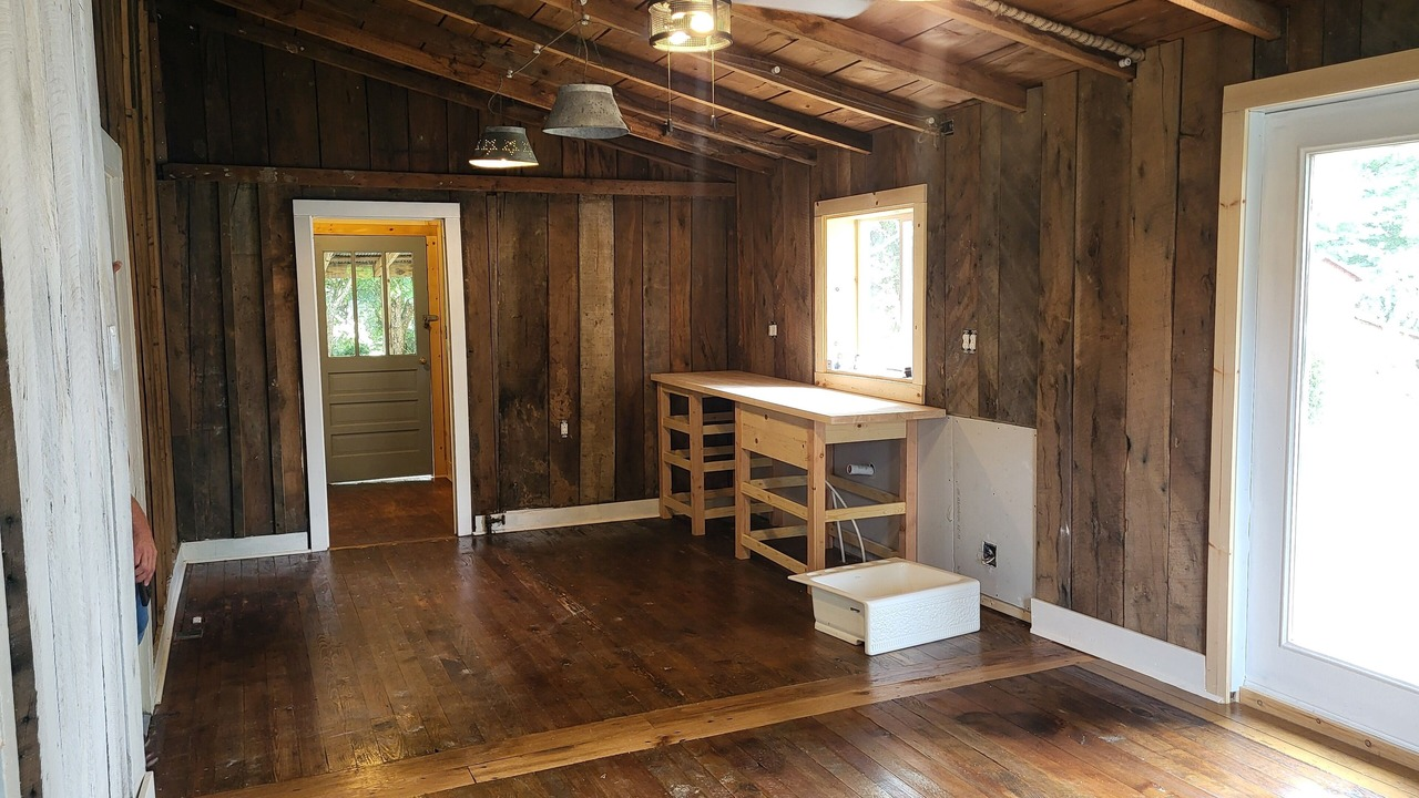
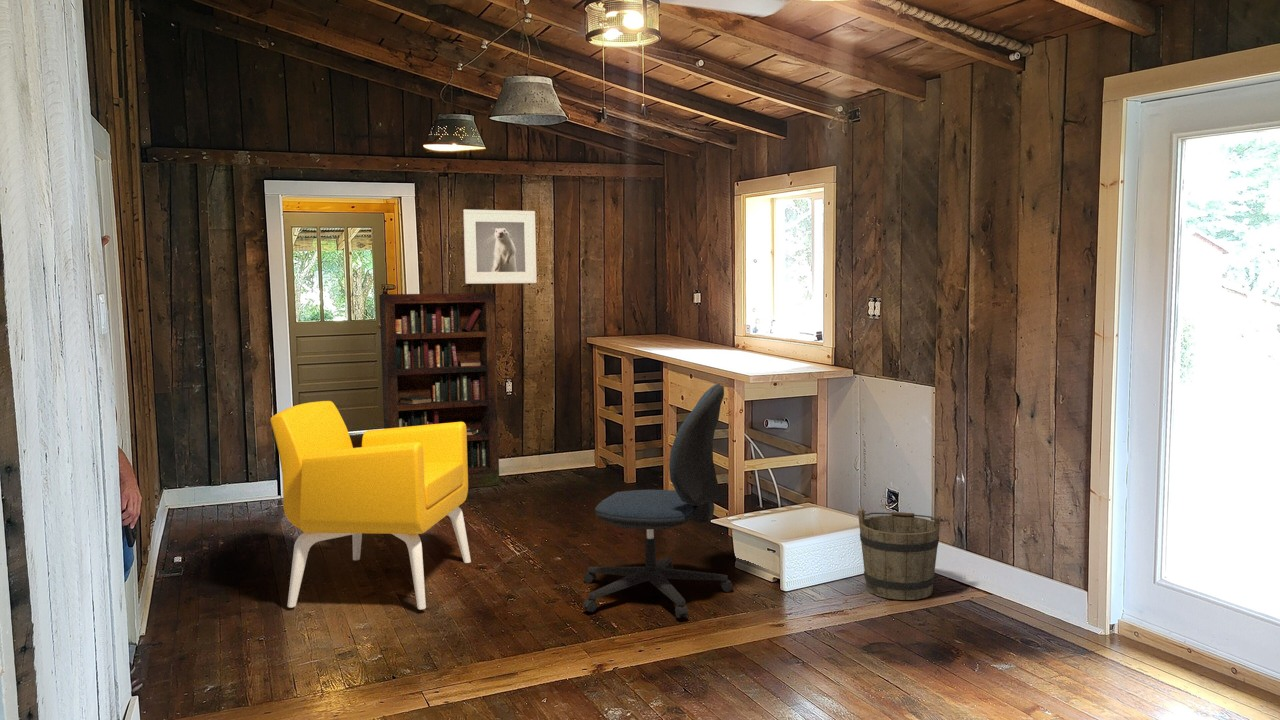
+ bucket (899, 551)
+ armchair (372, 493)
+ bookcase (439, 390)
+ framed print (500, 247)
+ office chair (651, 490)
